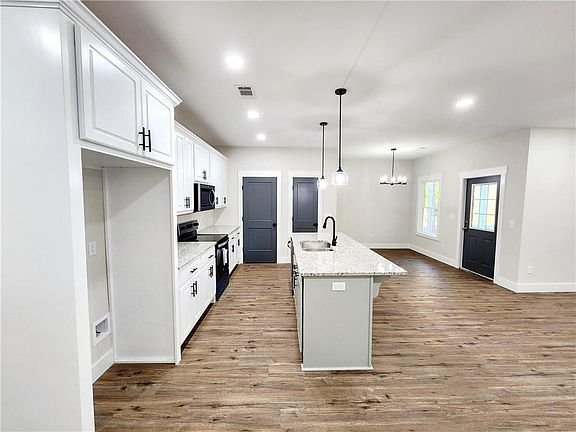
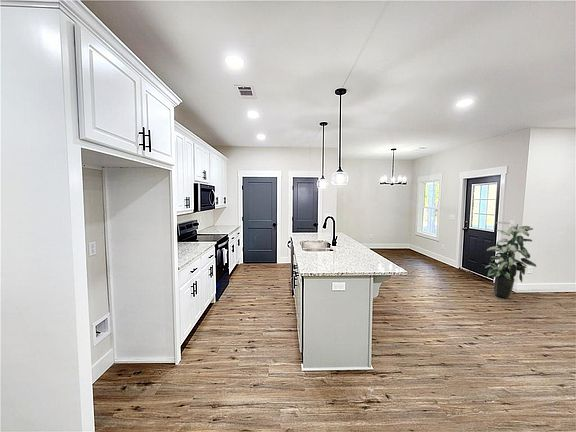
+ indoor plant (507, 259)
